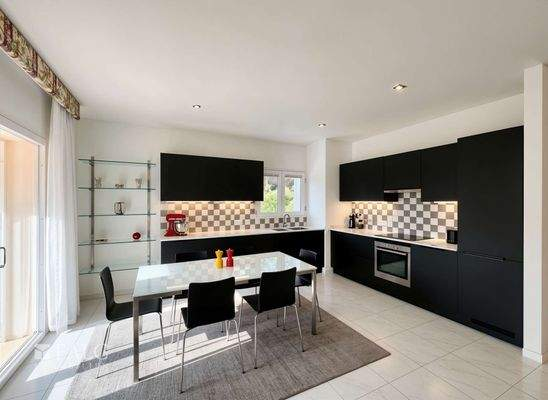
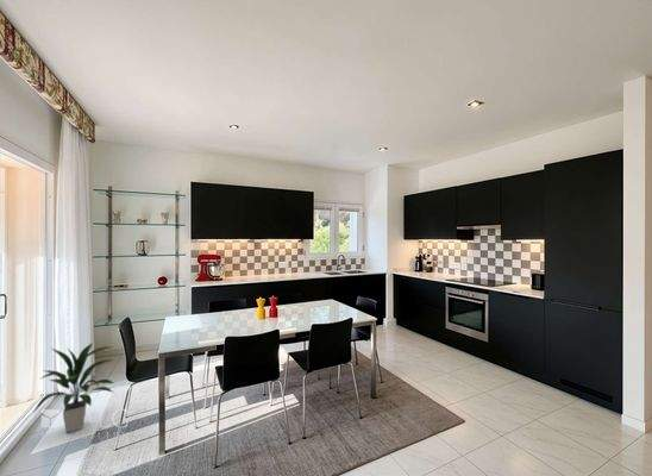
+ indoor plant (79, 383)
